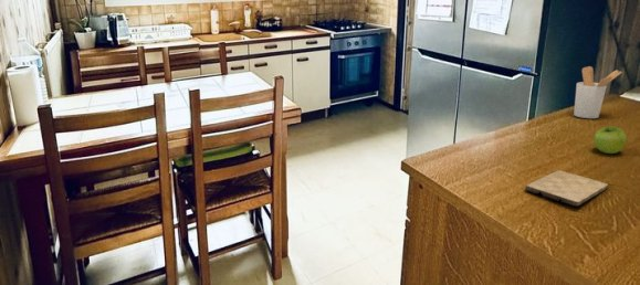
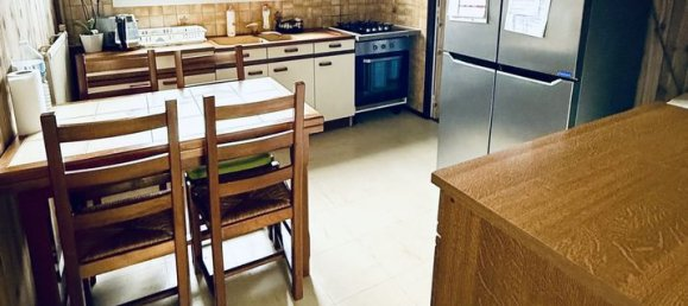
- utensil holder (597, 92)
- fruit (609, 139)
- cutting board (566, 186)
